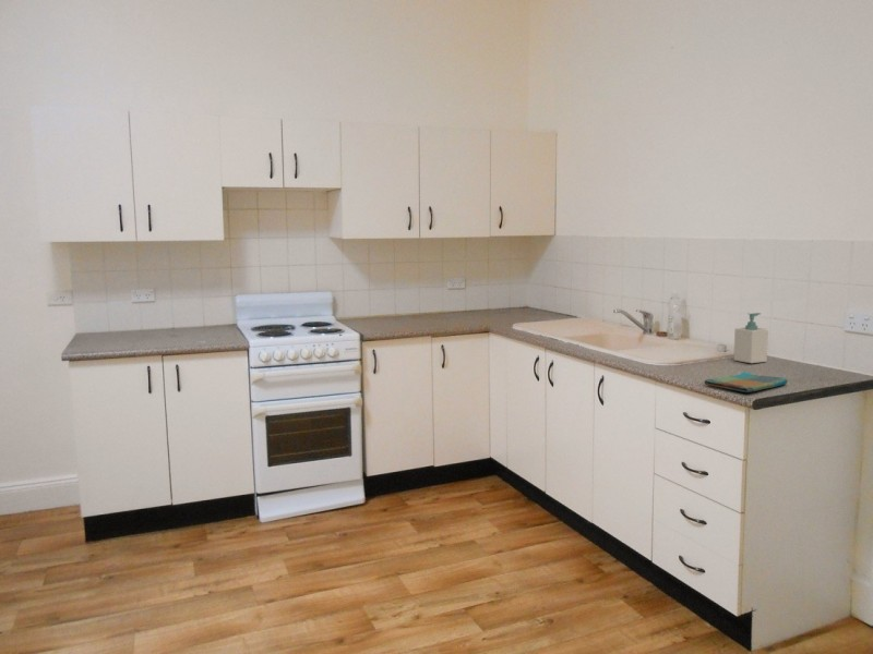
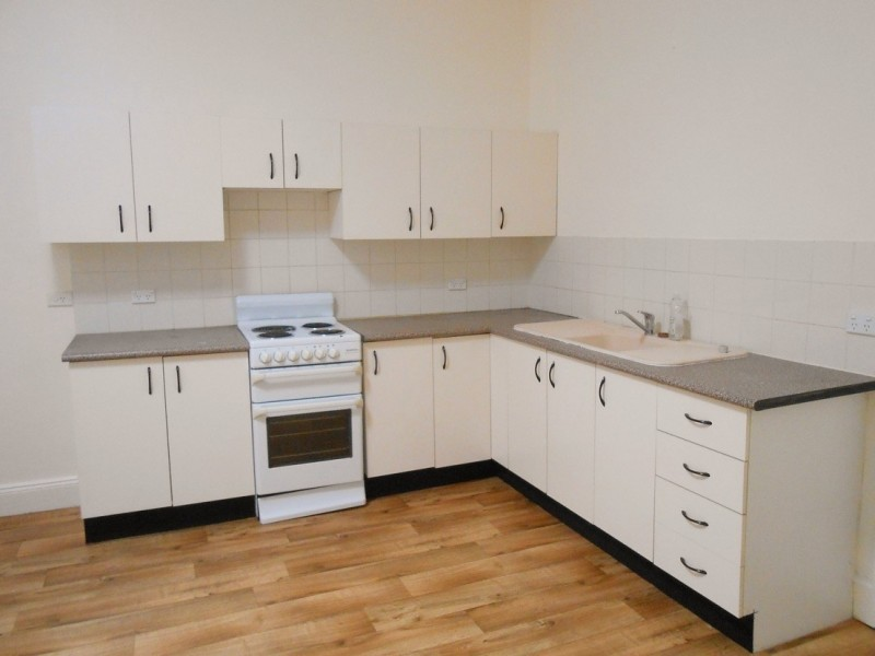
- dish towel (745, 382)
- soap bottle (751, 337)
